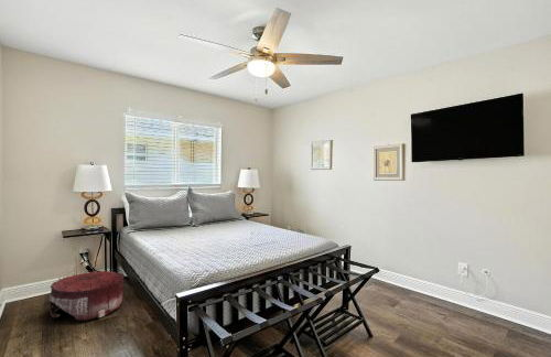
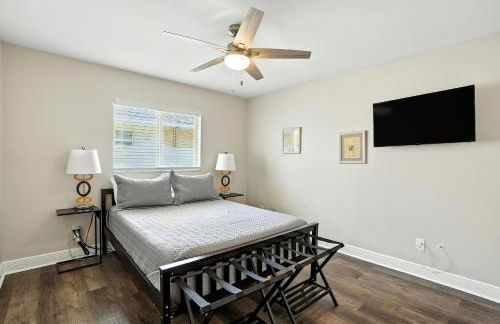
- pouf (87, 292)
